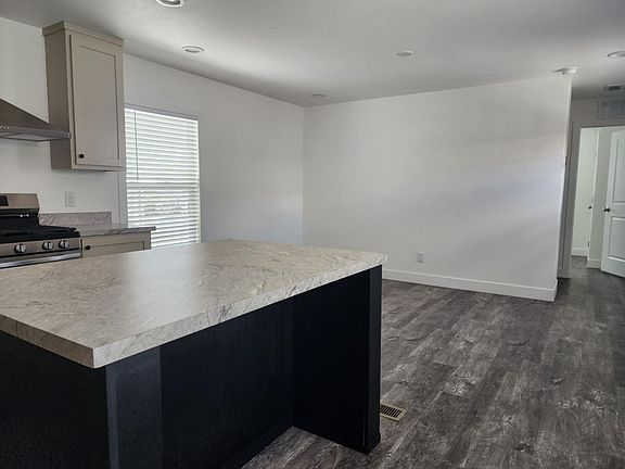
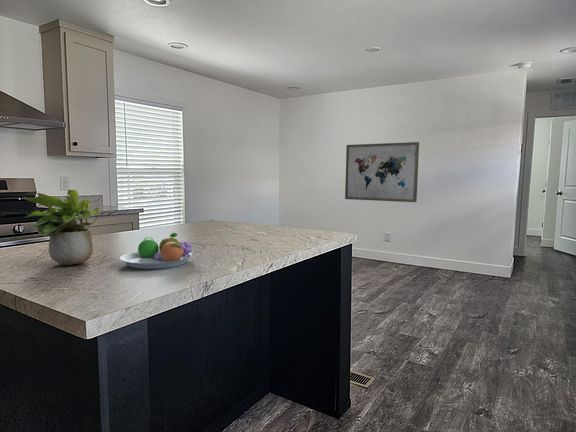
+ potted plant (63, 226)
+ wall art (379, 172)
+ fruit bowl (157, 248)
